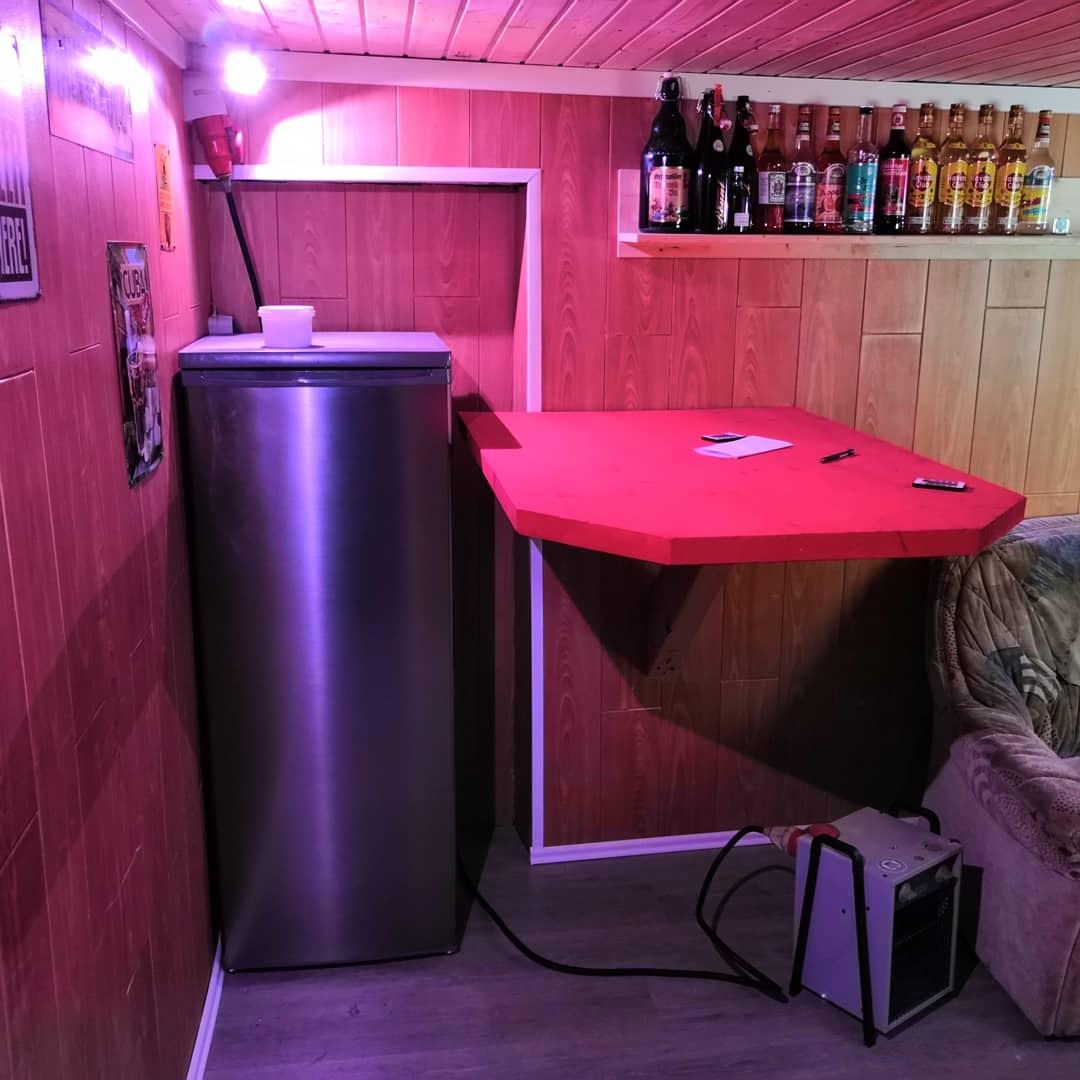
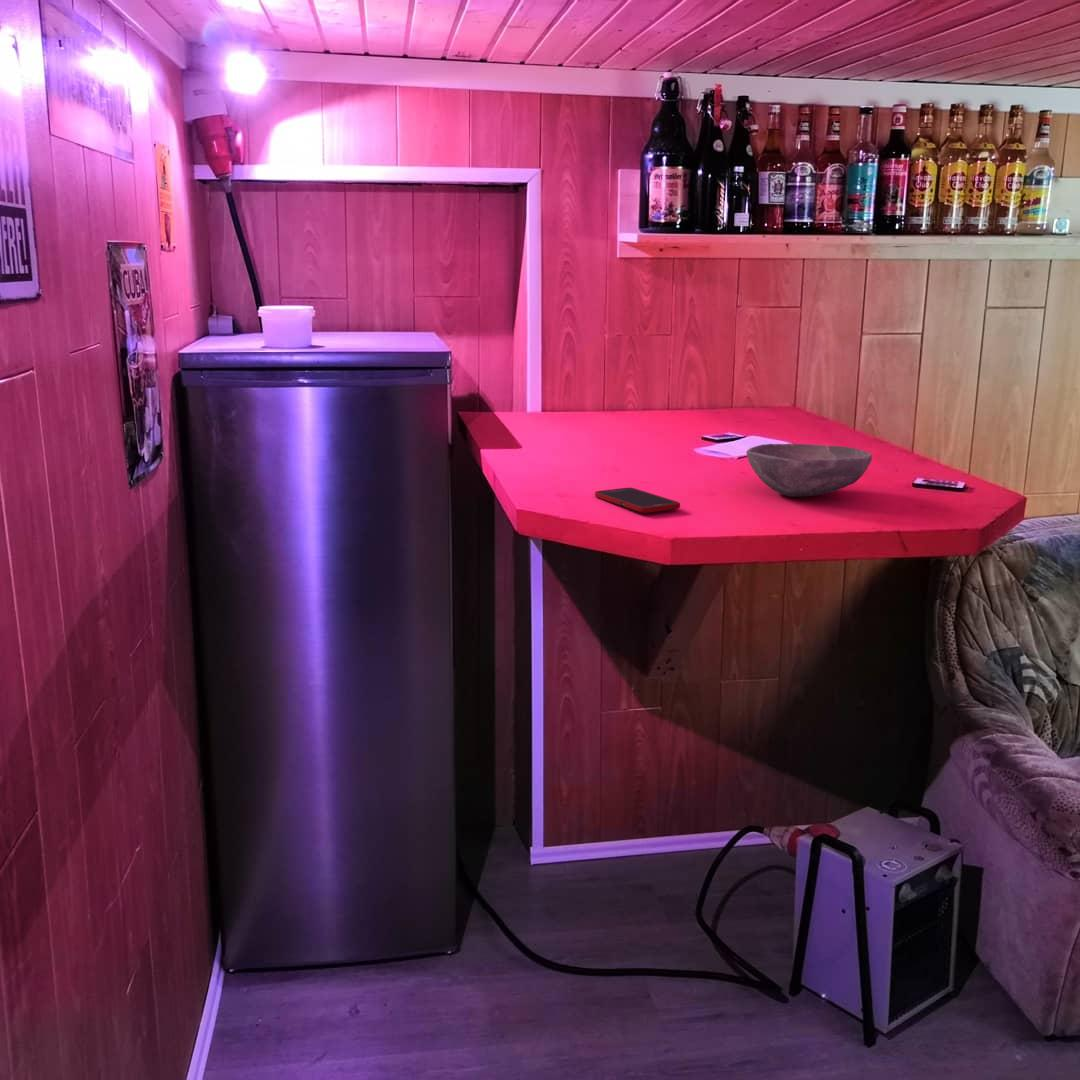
+ cell phone (636, 500)
+ bowl (807, 472)
